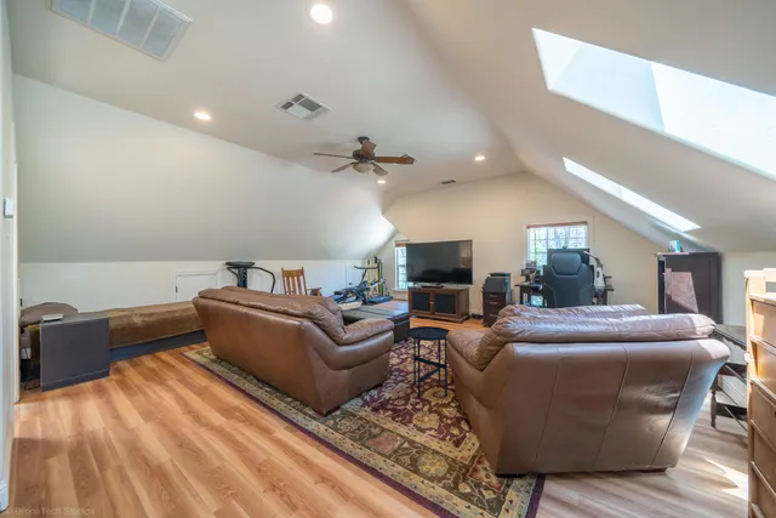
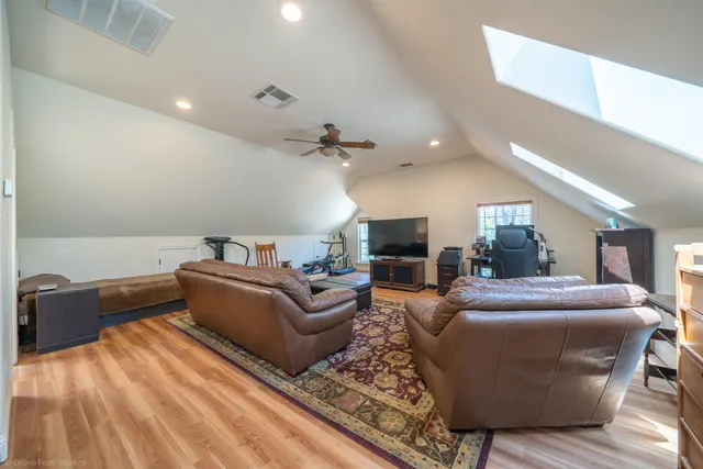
- side table (429, 360)
